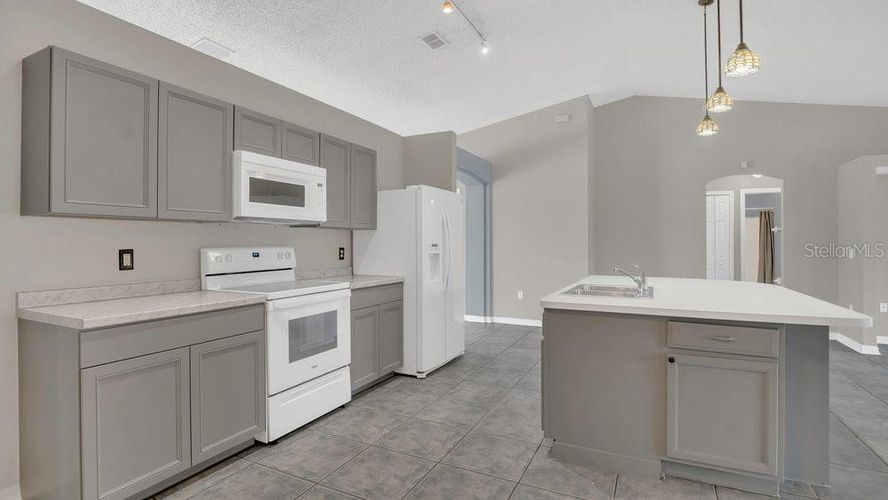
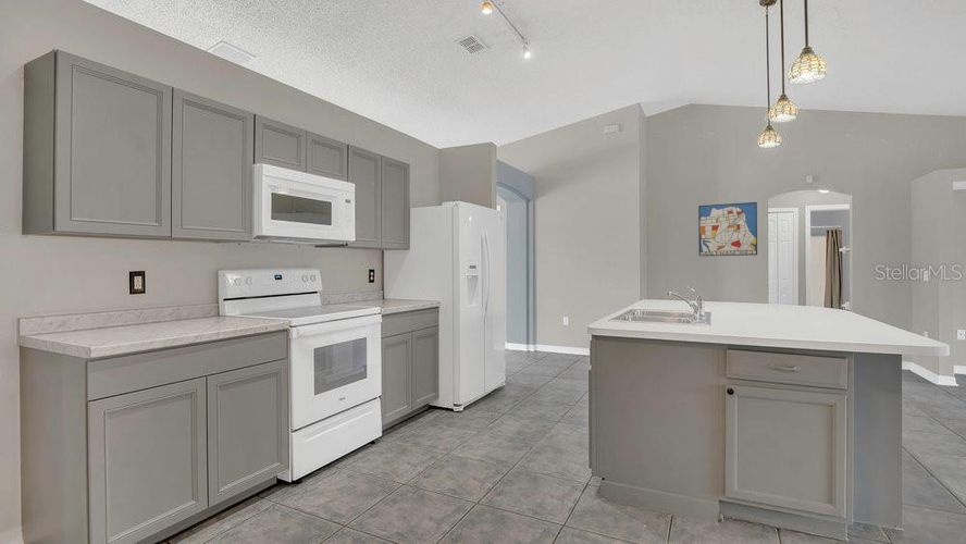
+ wall art (727, 230)
